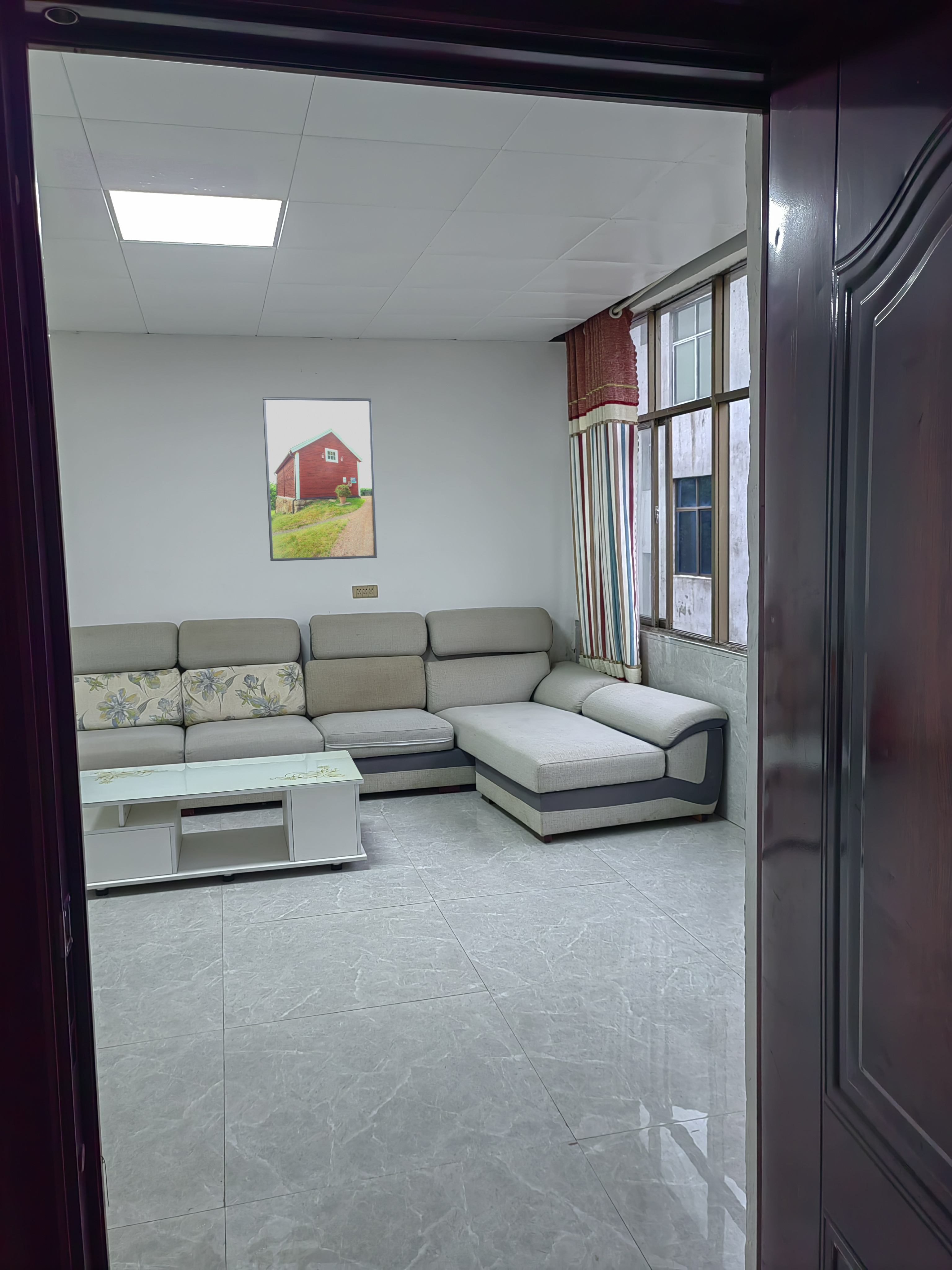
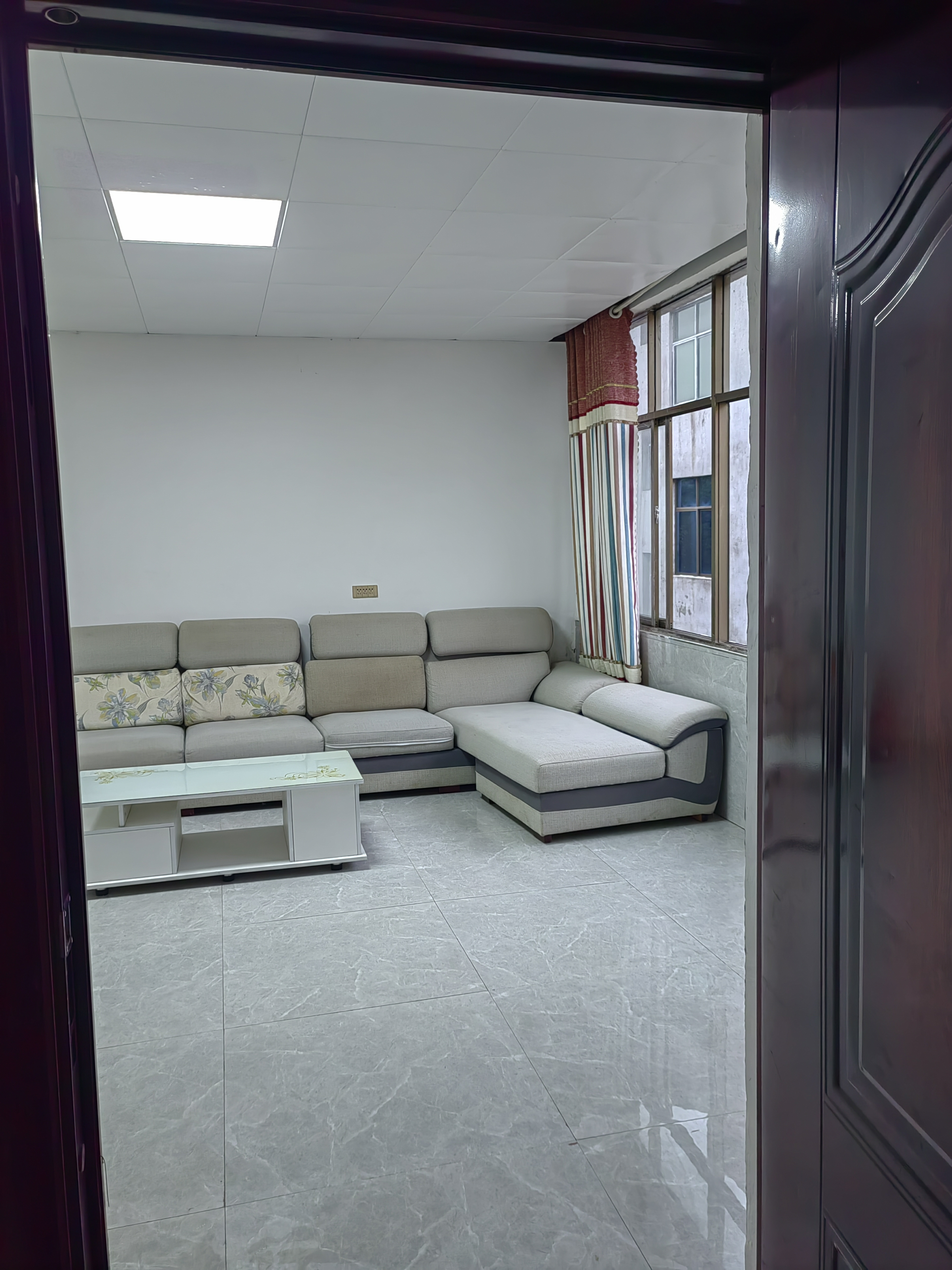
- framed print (321, 479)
